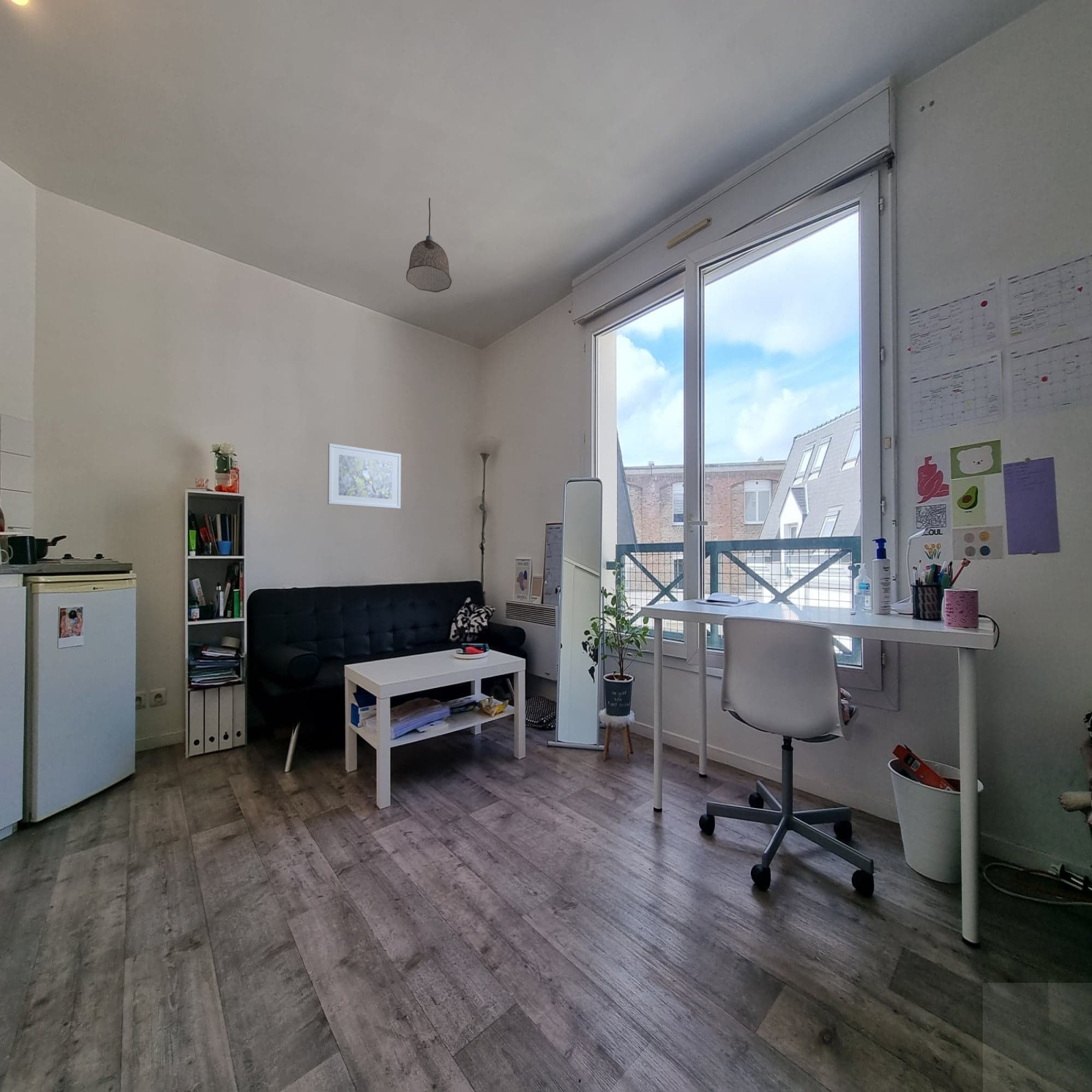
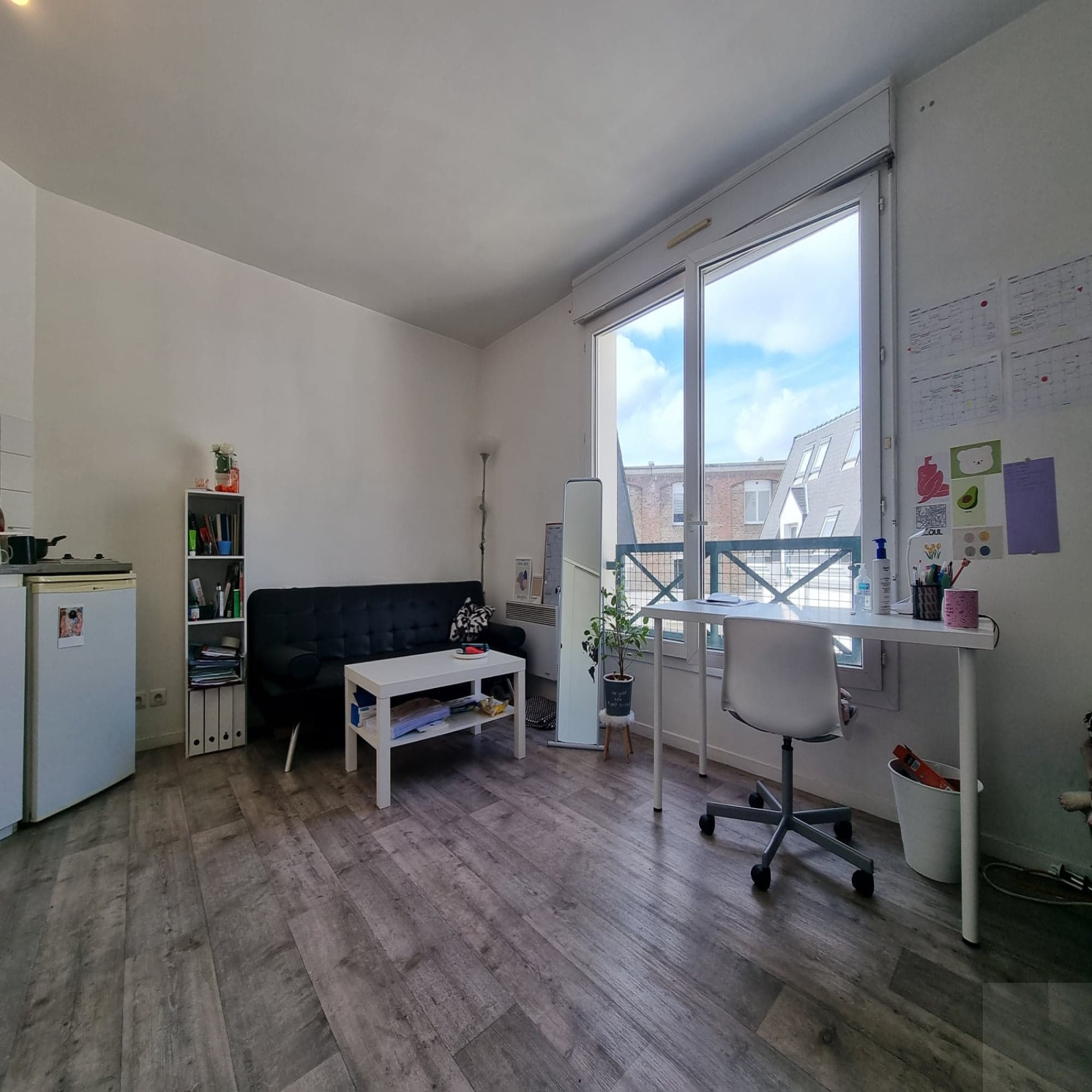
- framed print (366, 478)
- pendant lamp (429, 239)
